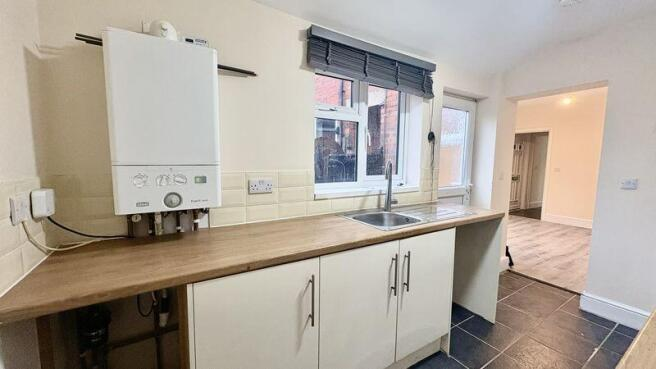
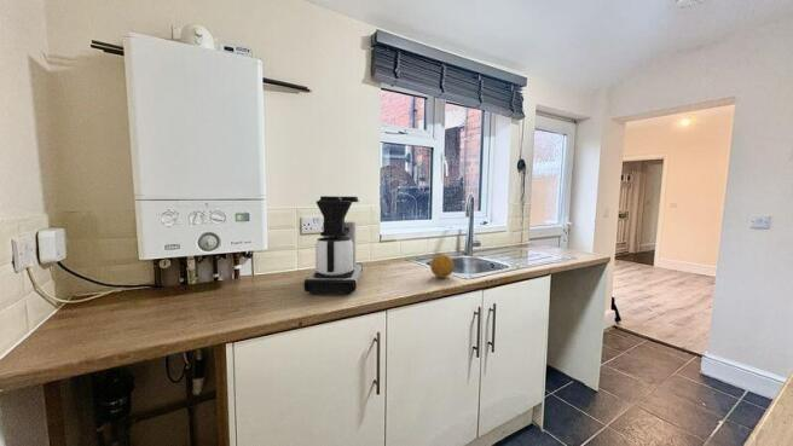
+ coffee maker (336, 241)
+ fruit (441, 265)
